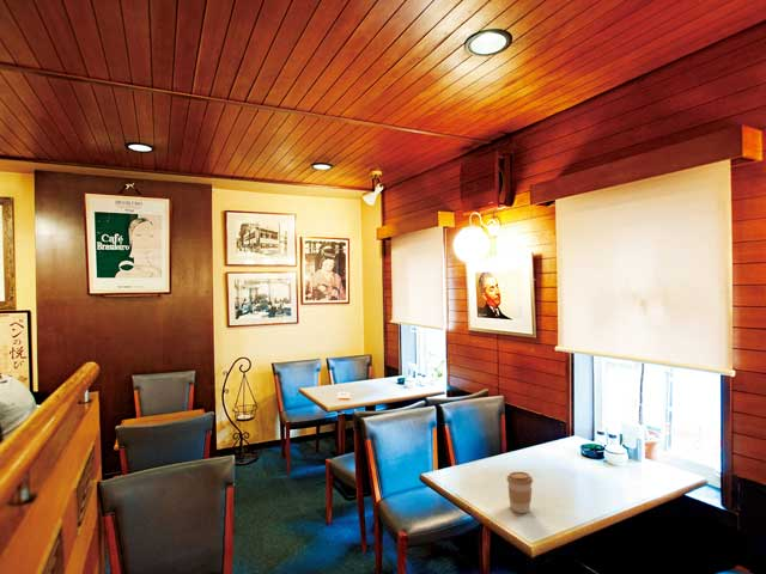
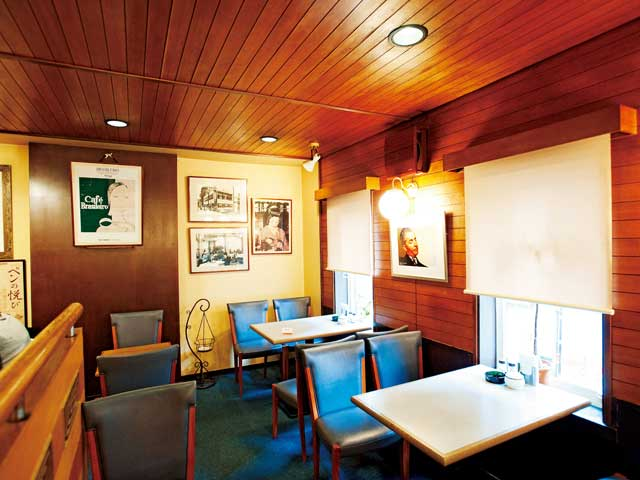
- coffee cup (519, 490)
